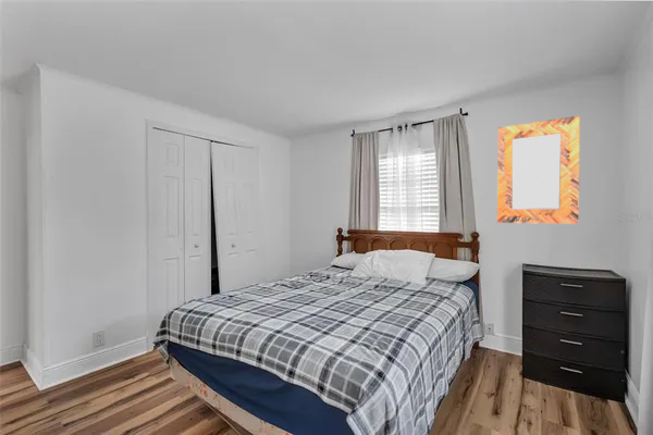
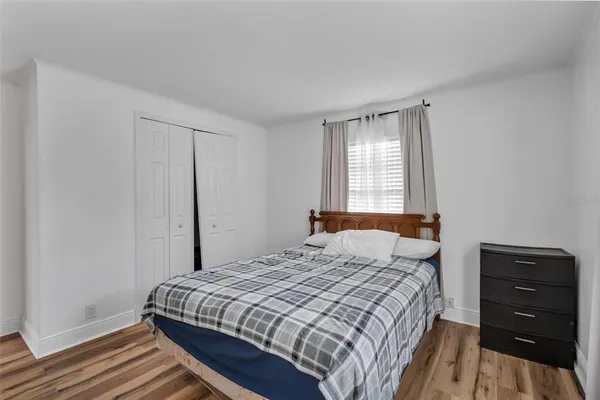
- home mirror (535, 173)
